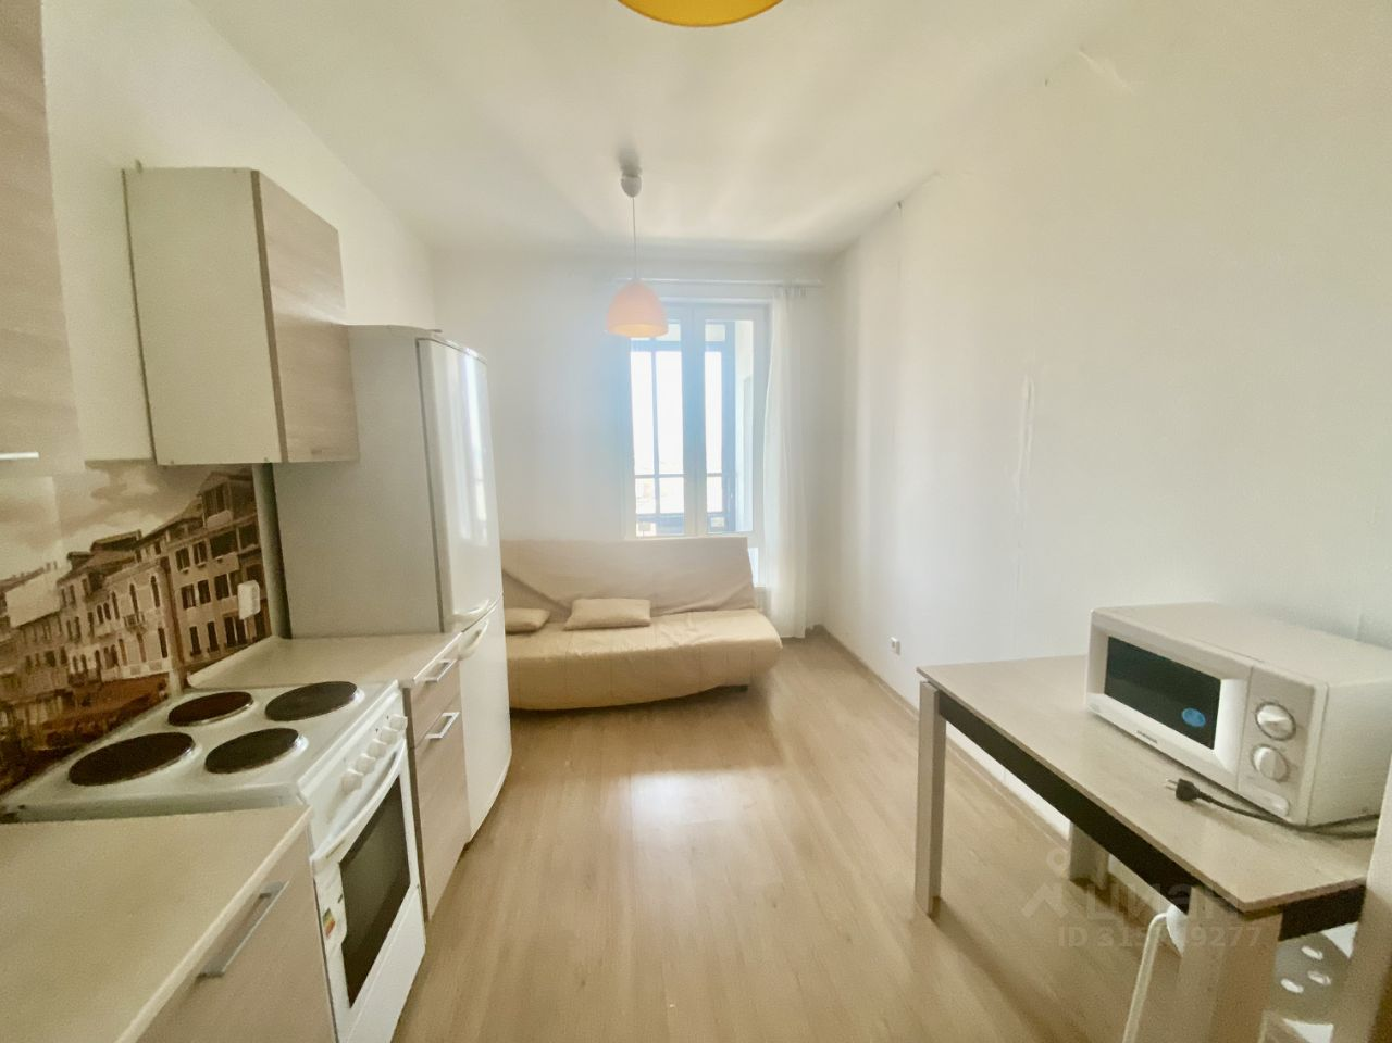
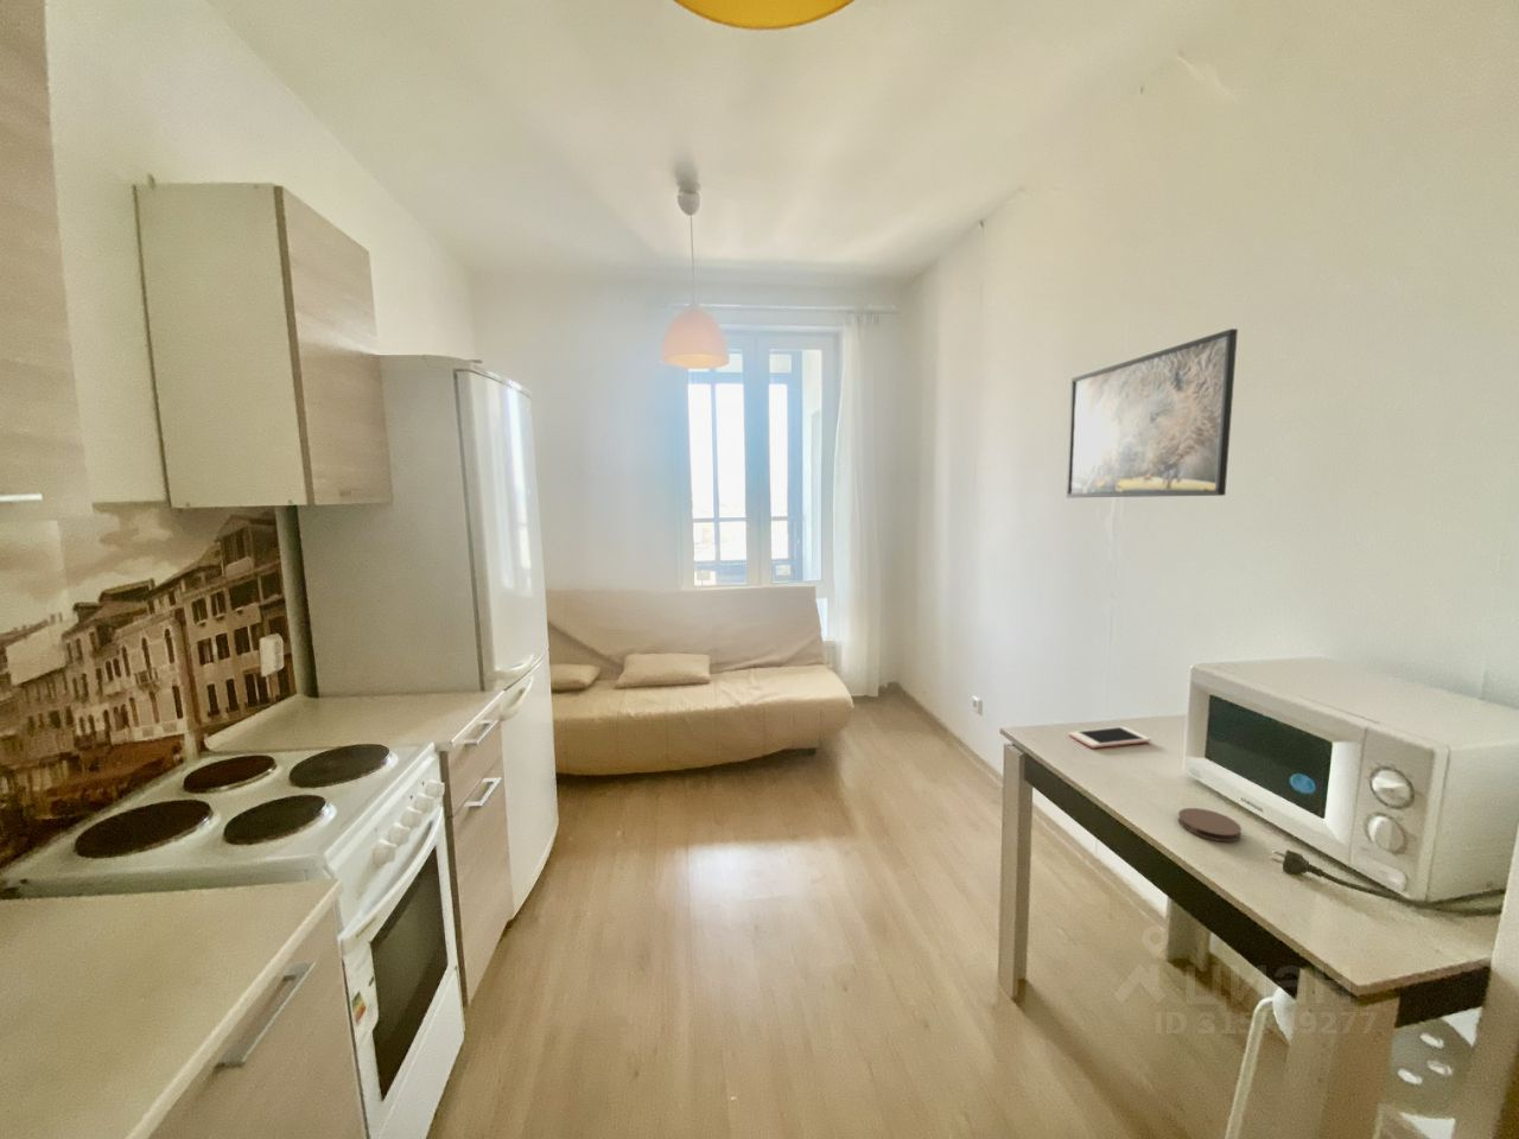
+ coaster (1208, 823)
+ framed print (1136, 427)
+ cell phone (1109, 737)
